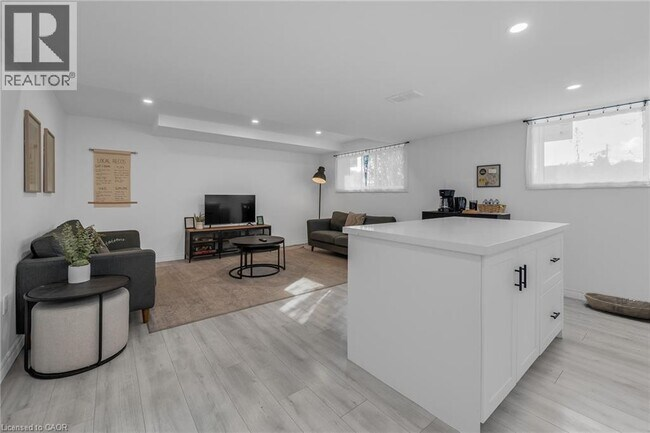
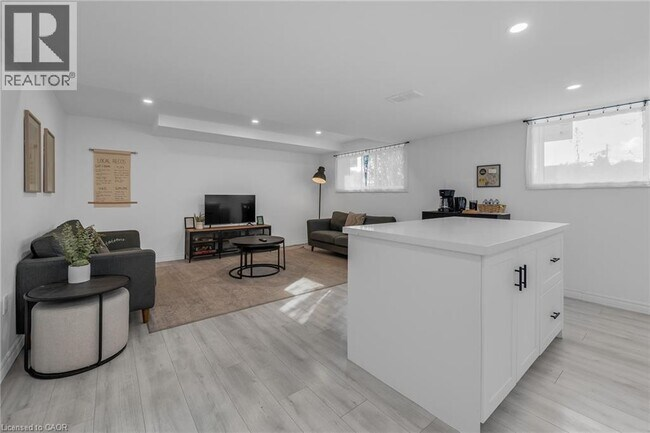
- basket (621, 305)
